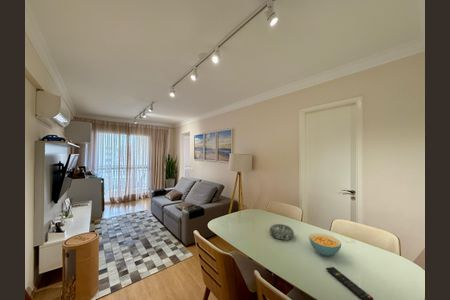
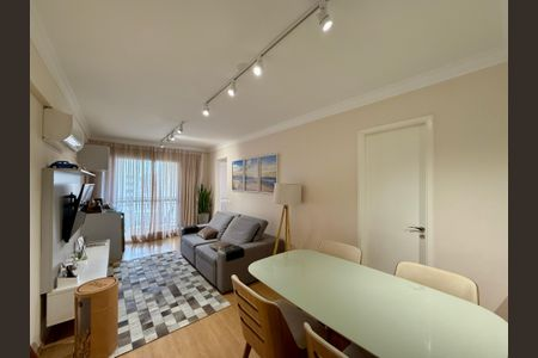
- cereal bowl (324, 246)
- decorative bowl (281, 231)
- remote control (347, 283)
